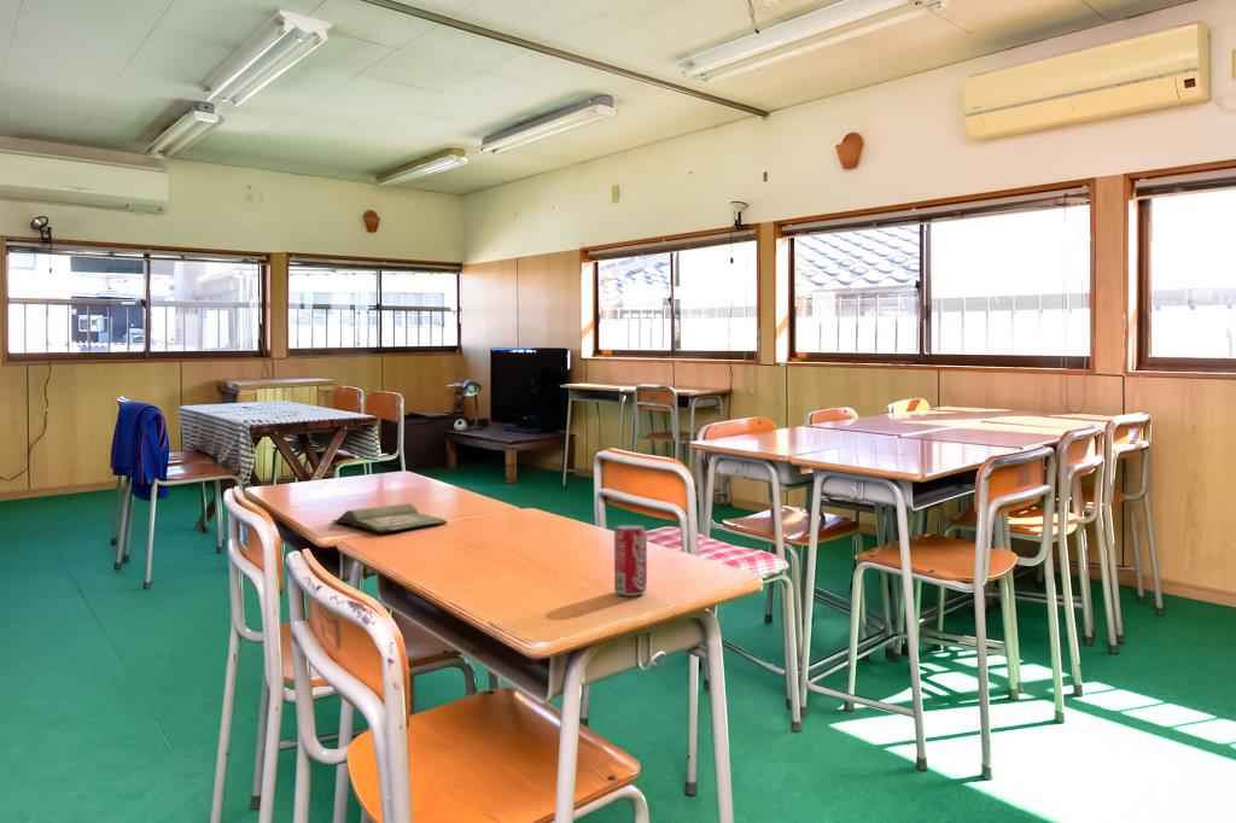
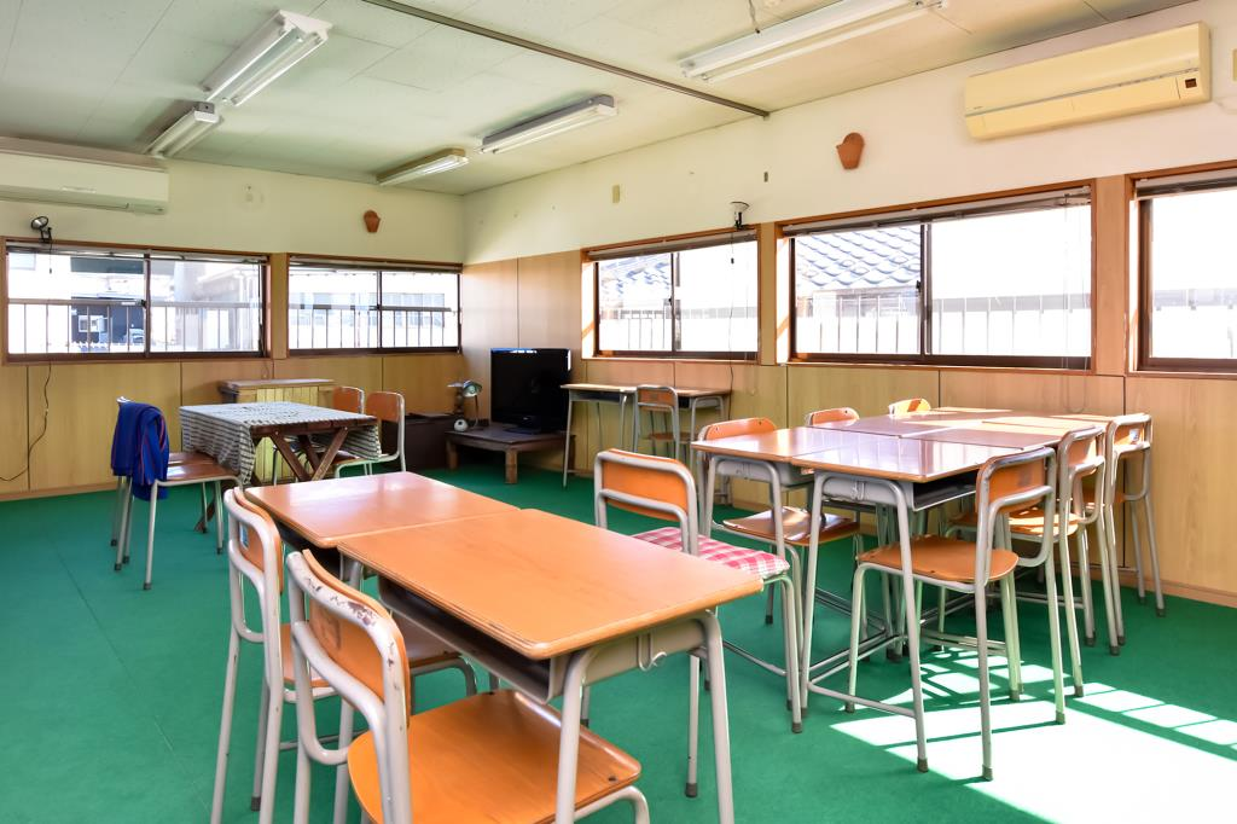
- hardback book (390, 515)
- beverage can (630, 559)
